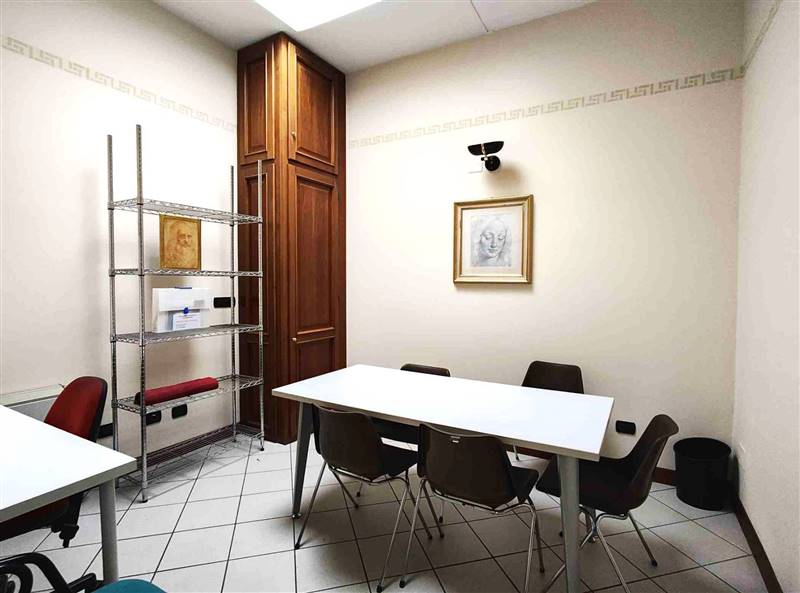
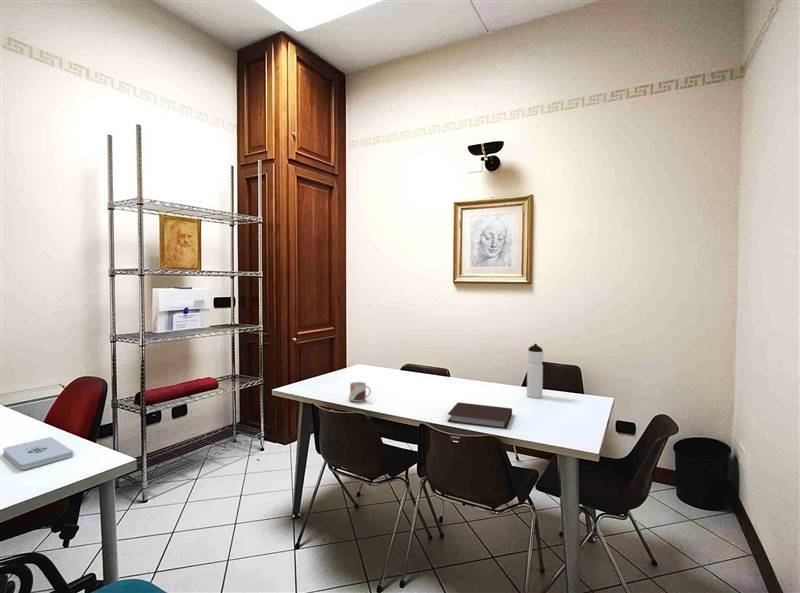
+ water bottle (535, 369)
+ notepad (37, 452)
+ mug (360, 392)
+ notebook (480, 414)
